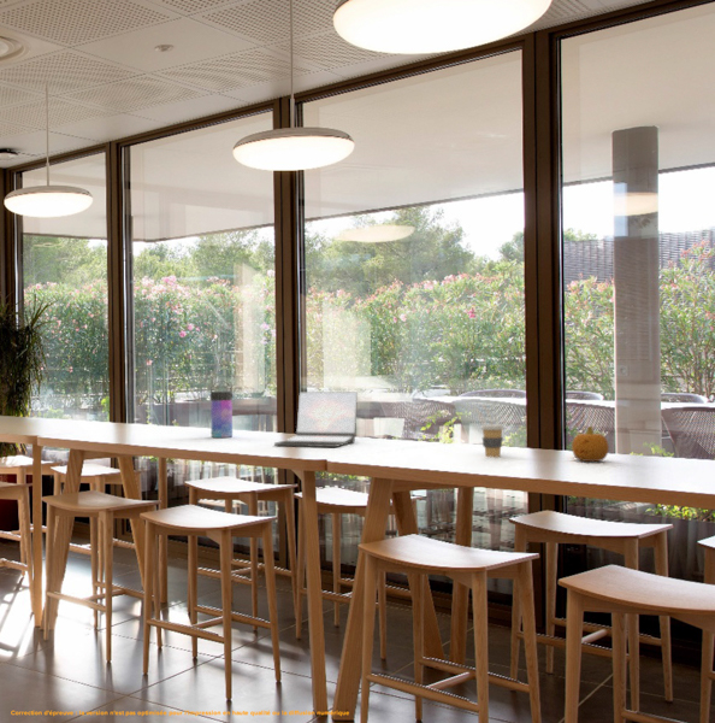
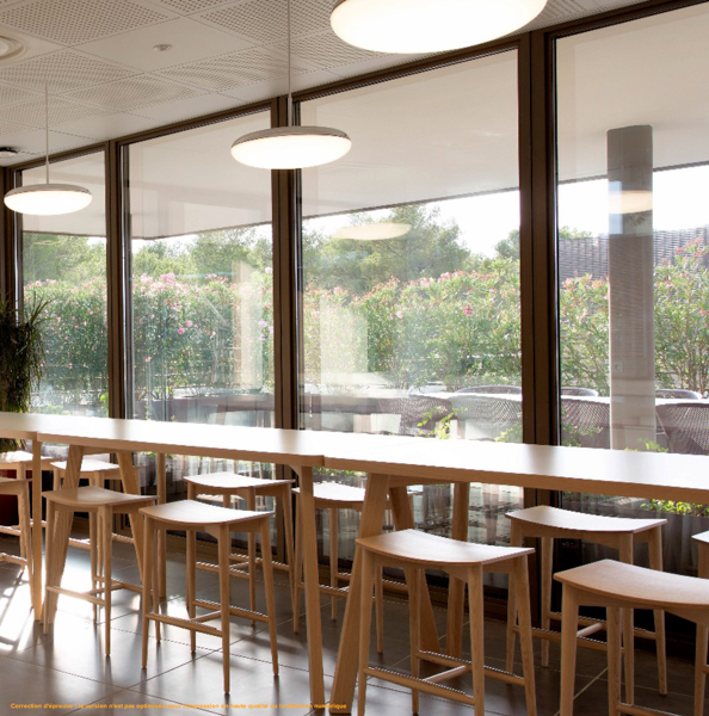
- water bottle (221, 408)
- coffee cup (492, 441)
- laptop (317, 418)
- fruit (590, 443)
